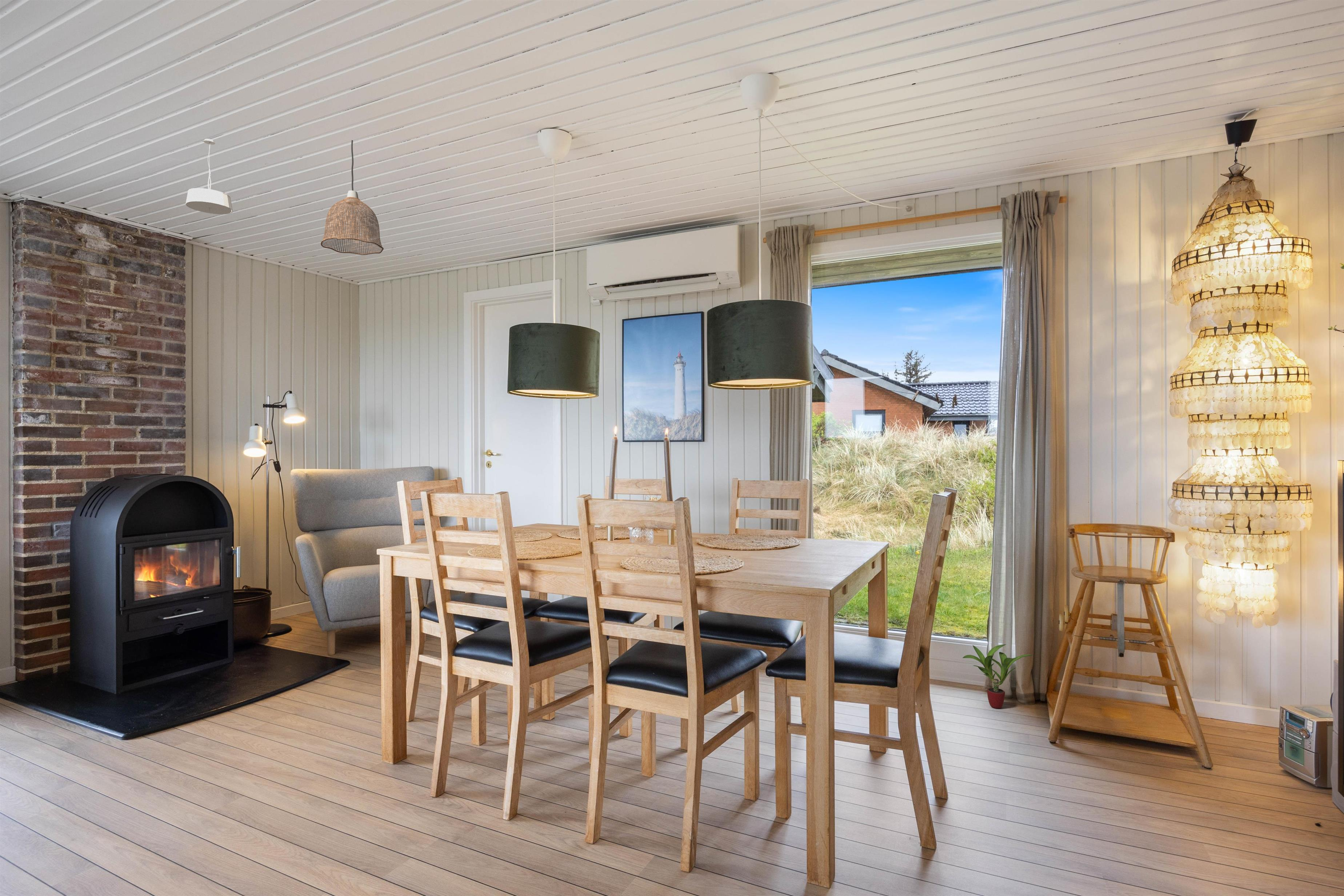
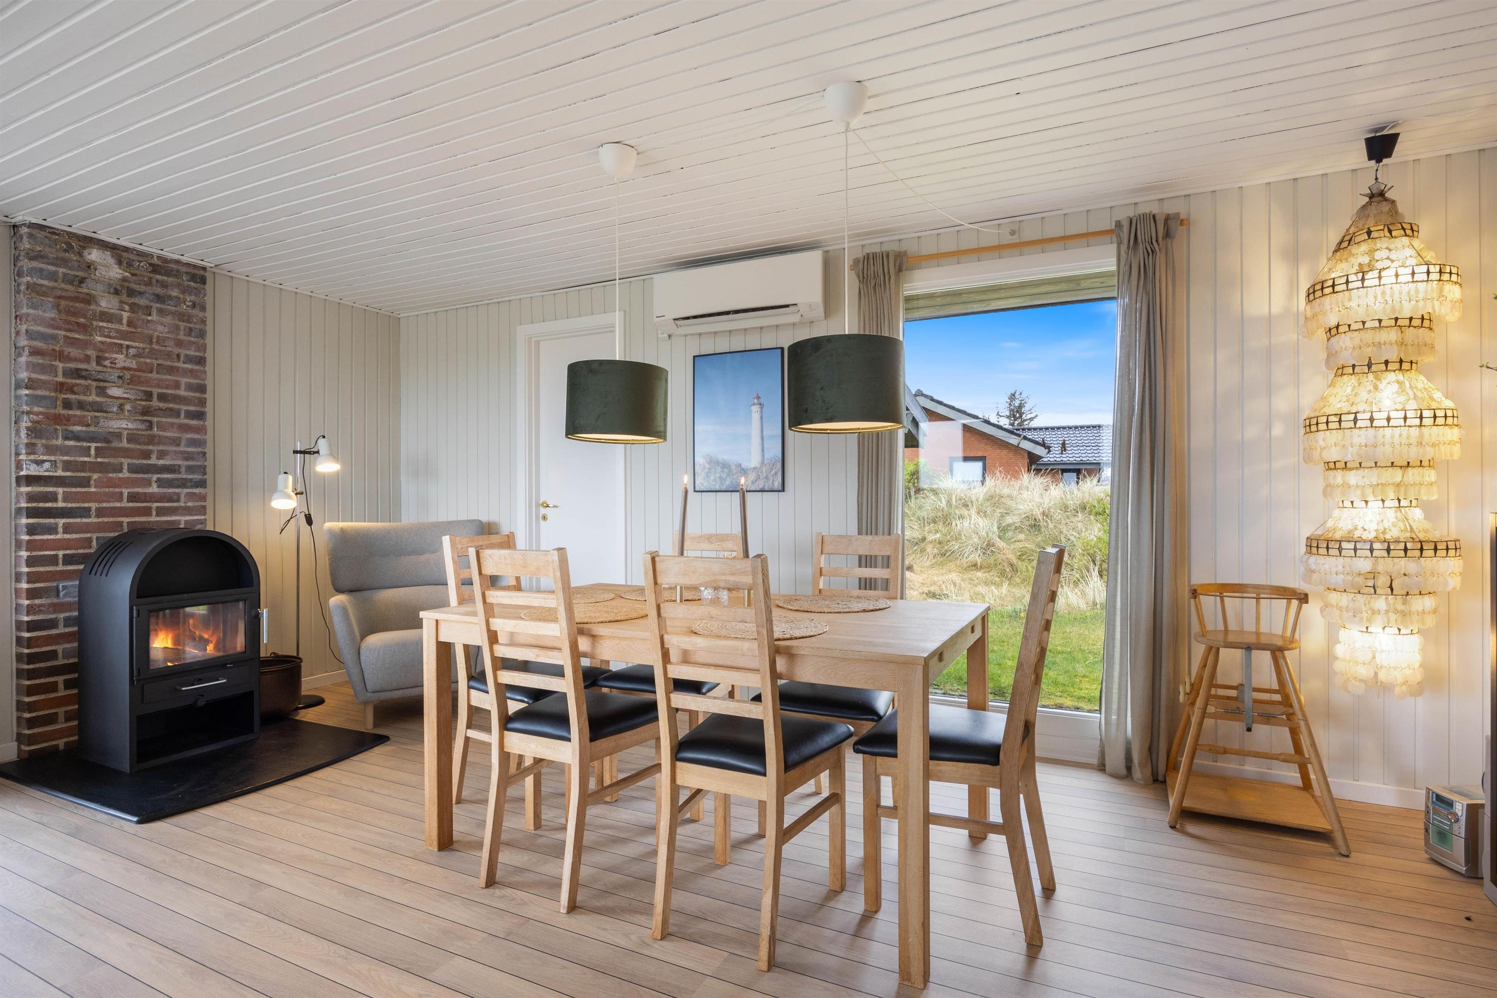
- pendant lamp (352, 194)
- potted plant (997, 679)
- pendant light (209, 176)
